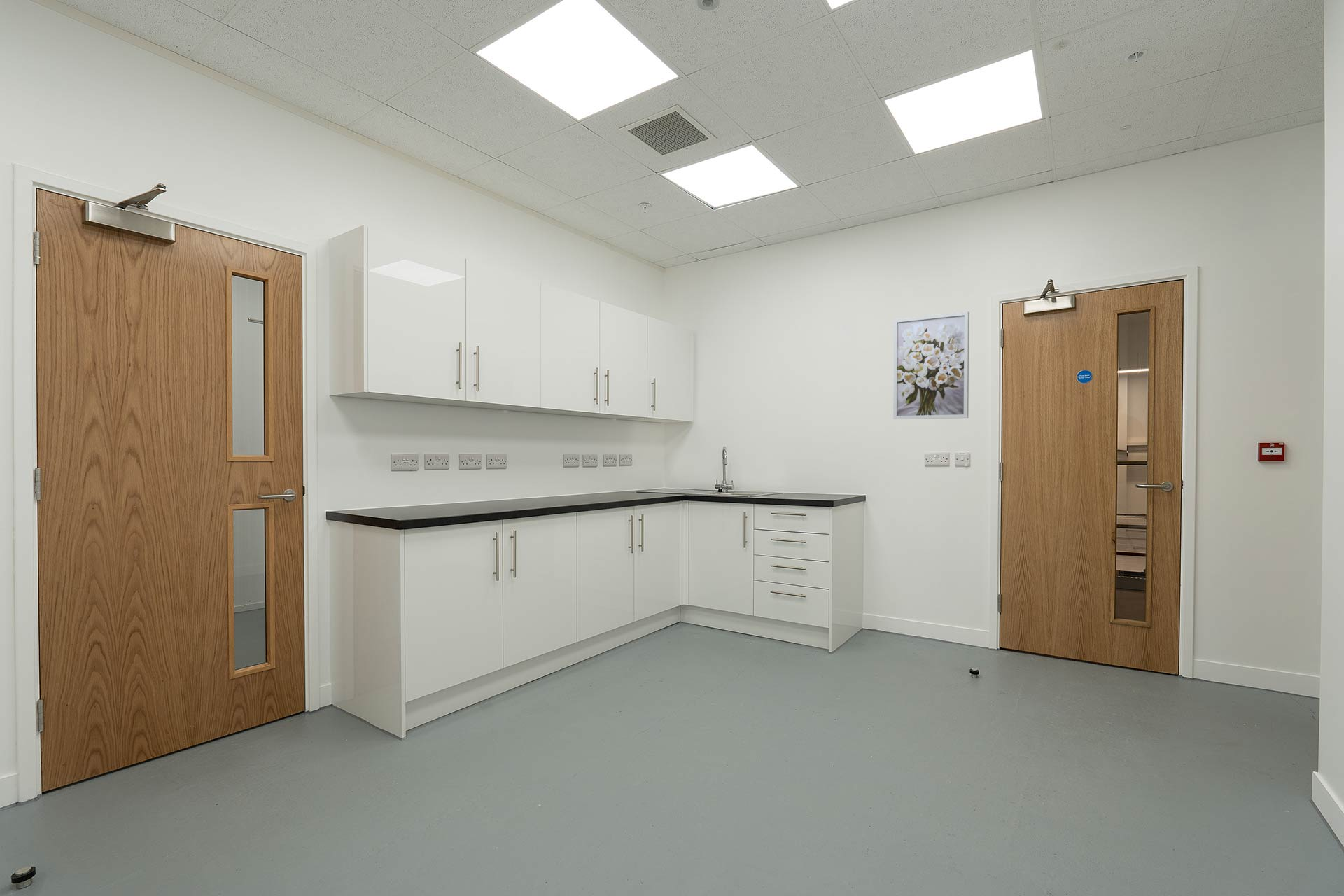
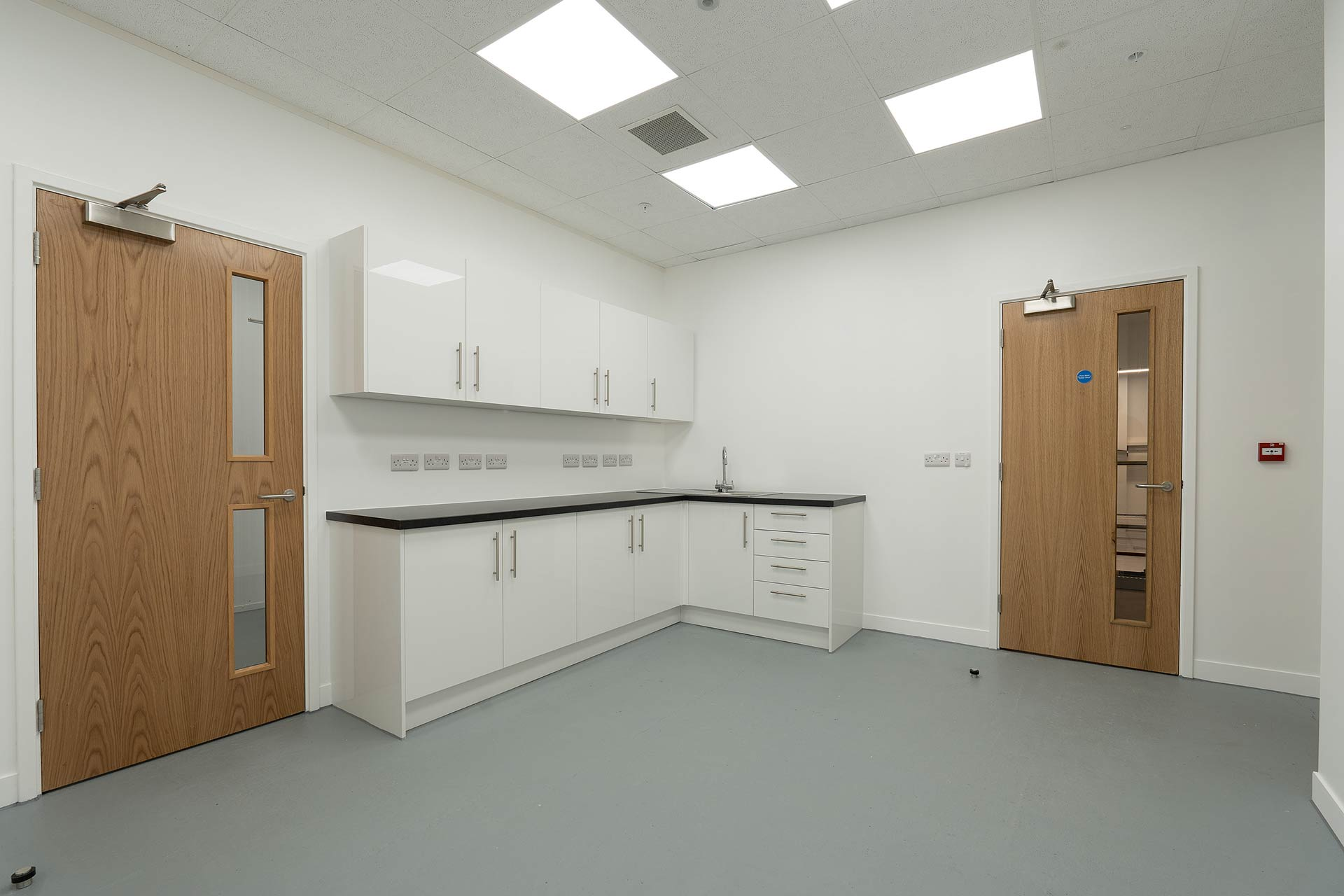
- wall art (930, 367)
